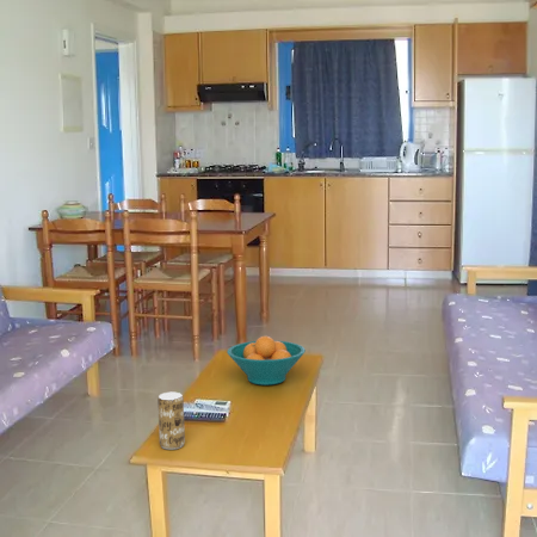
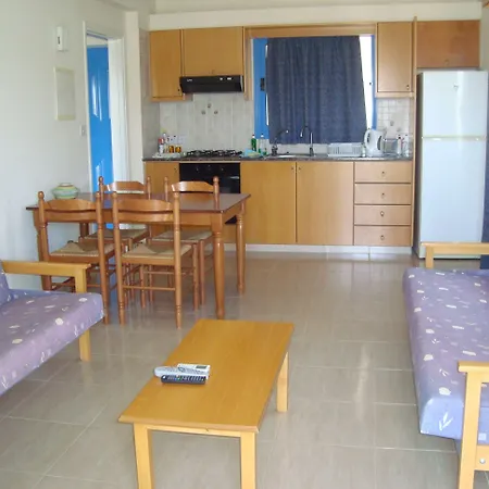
- beverage can (171, 420)
- fruit bowl (266, 358)
